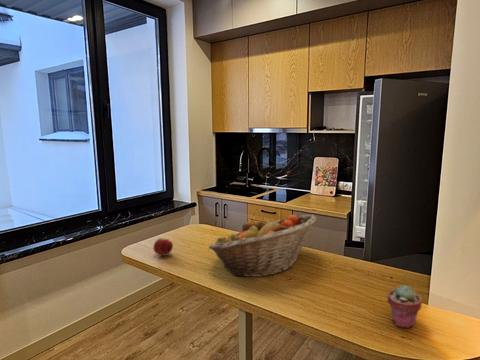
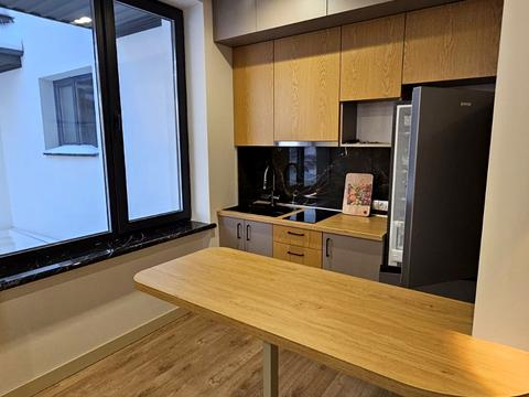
- fruit (163, 246)
- fruit basket (264, 239)
- potted succulent (404, 303)
